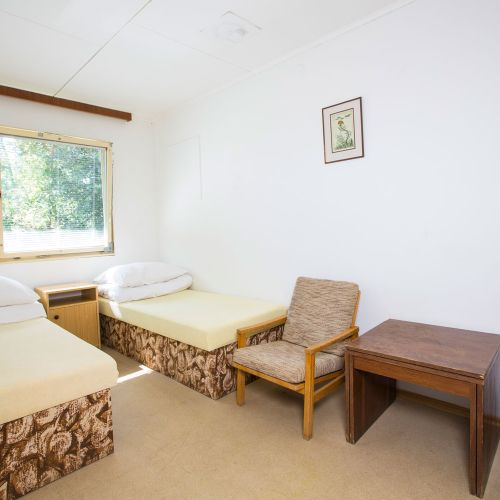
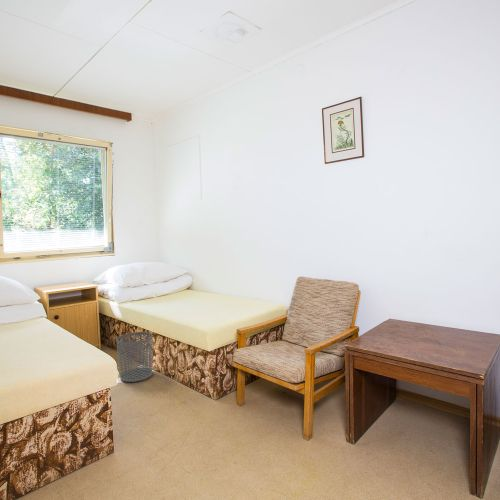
+ waste bin (135, 356)
